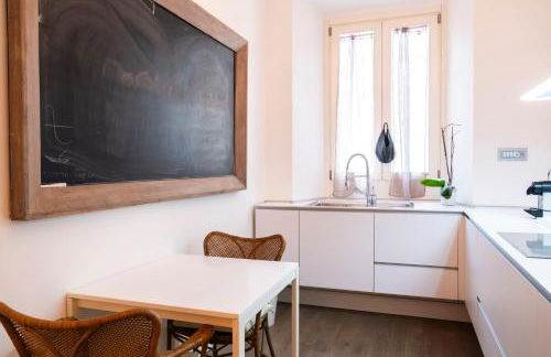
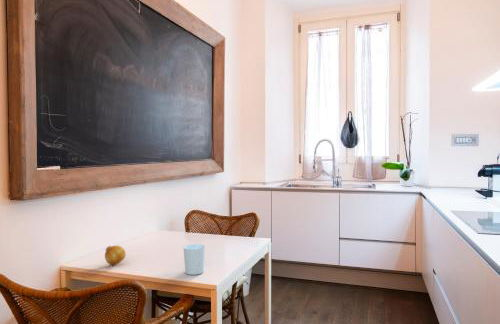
+ cup (194, 259)
+ fruit (115, 255)
